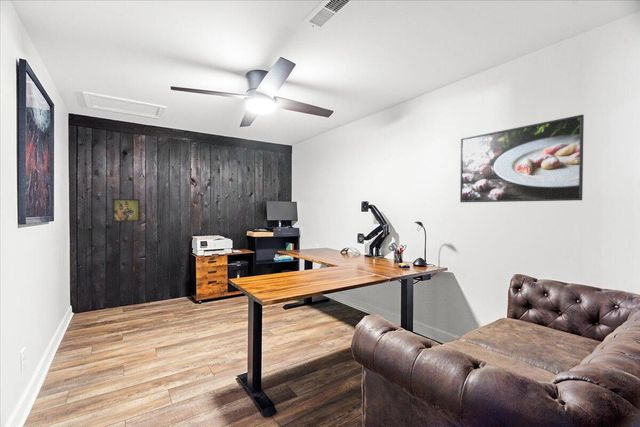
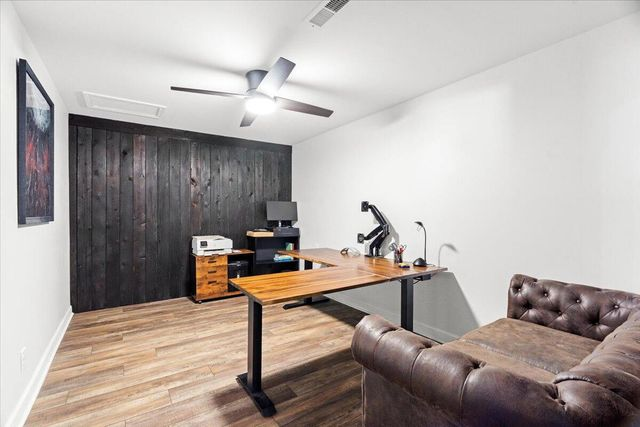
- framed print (126, 210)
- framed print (512, 165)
